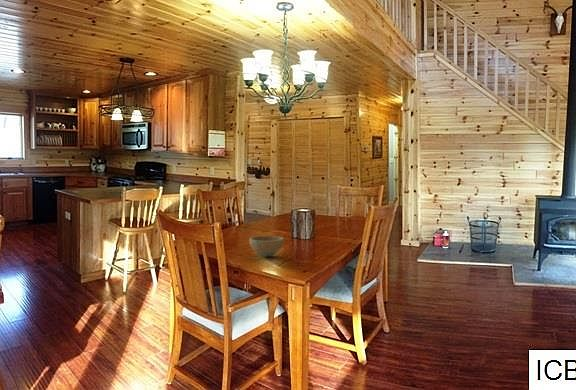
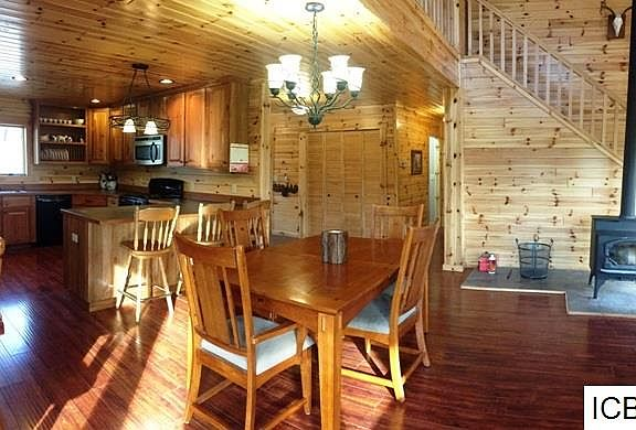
- bowl (266, 247)
